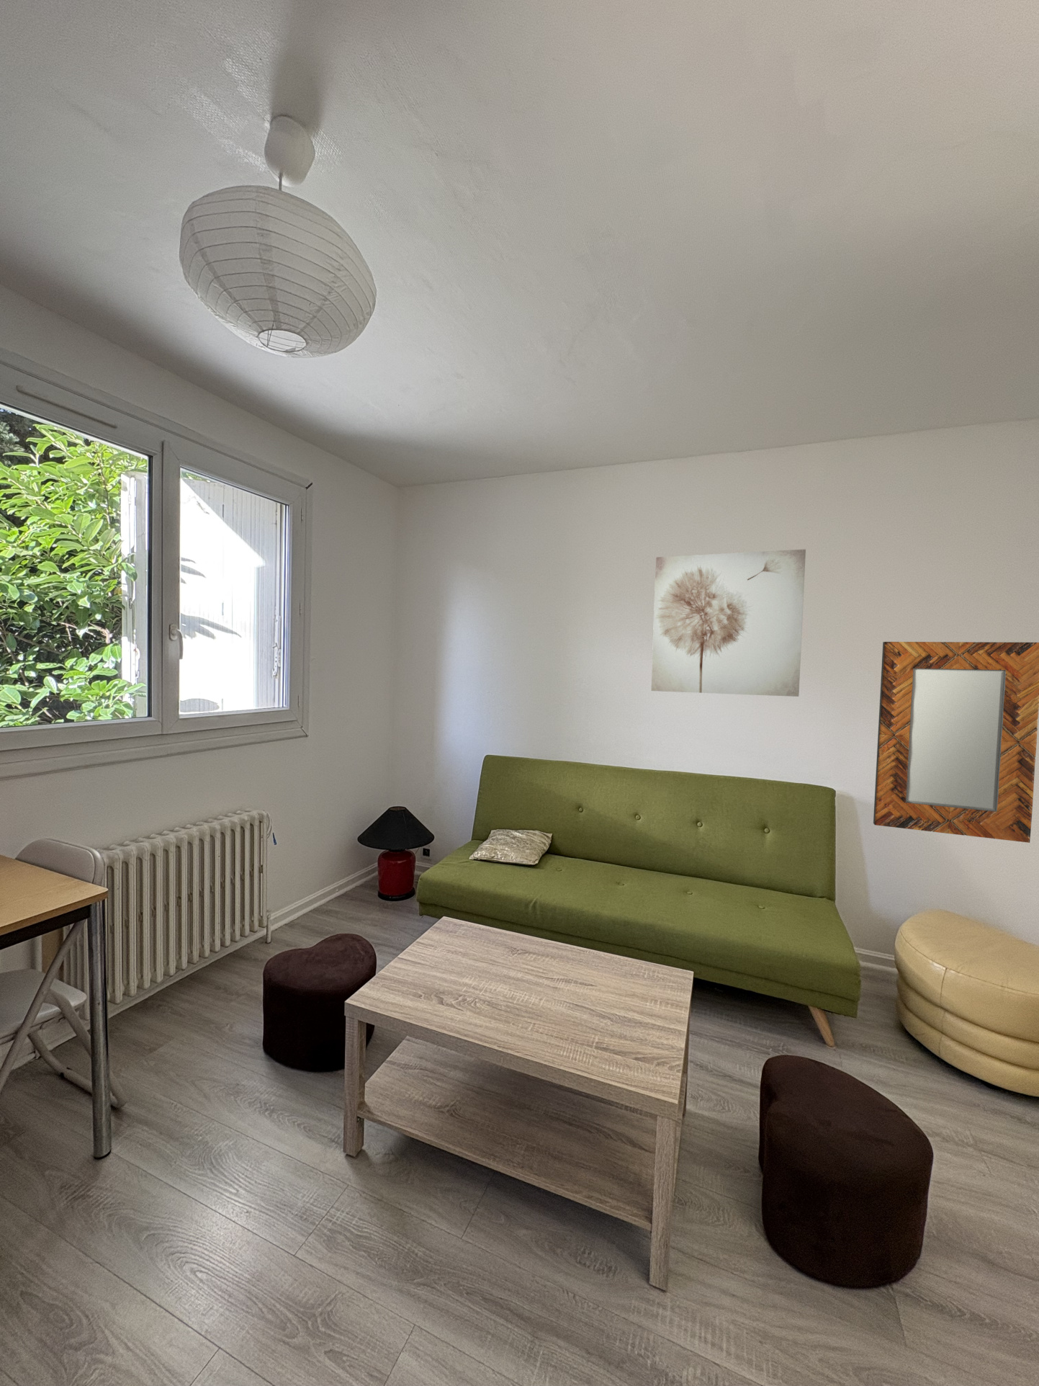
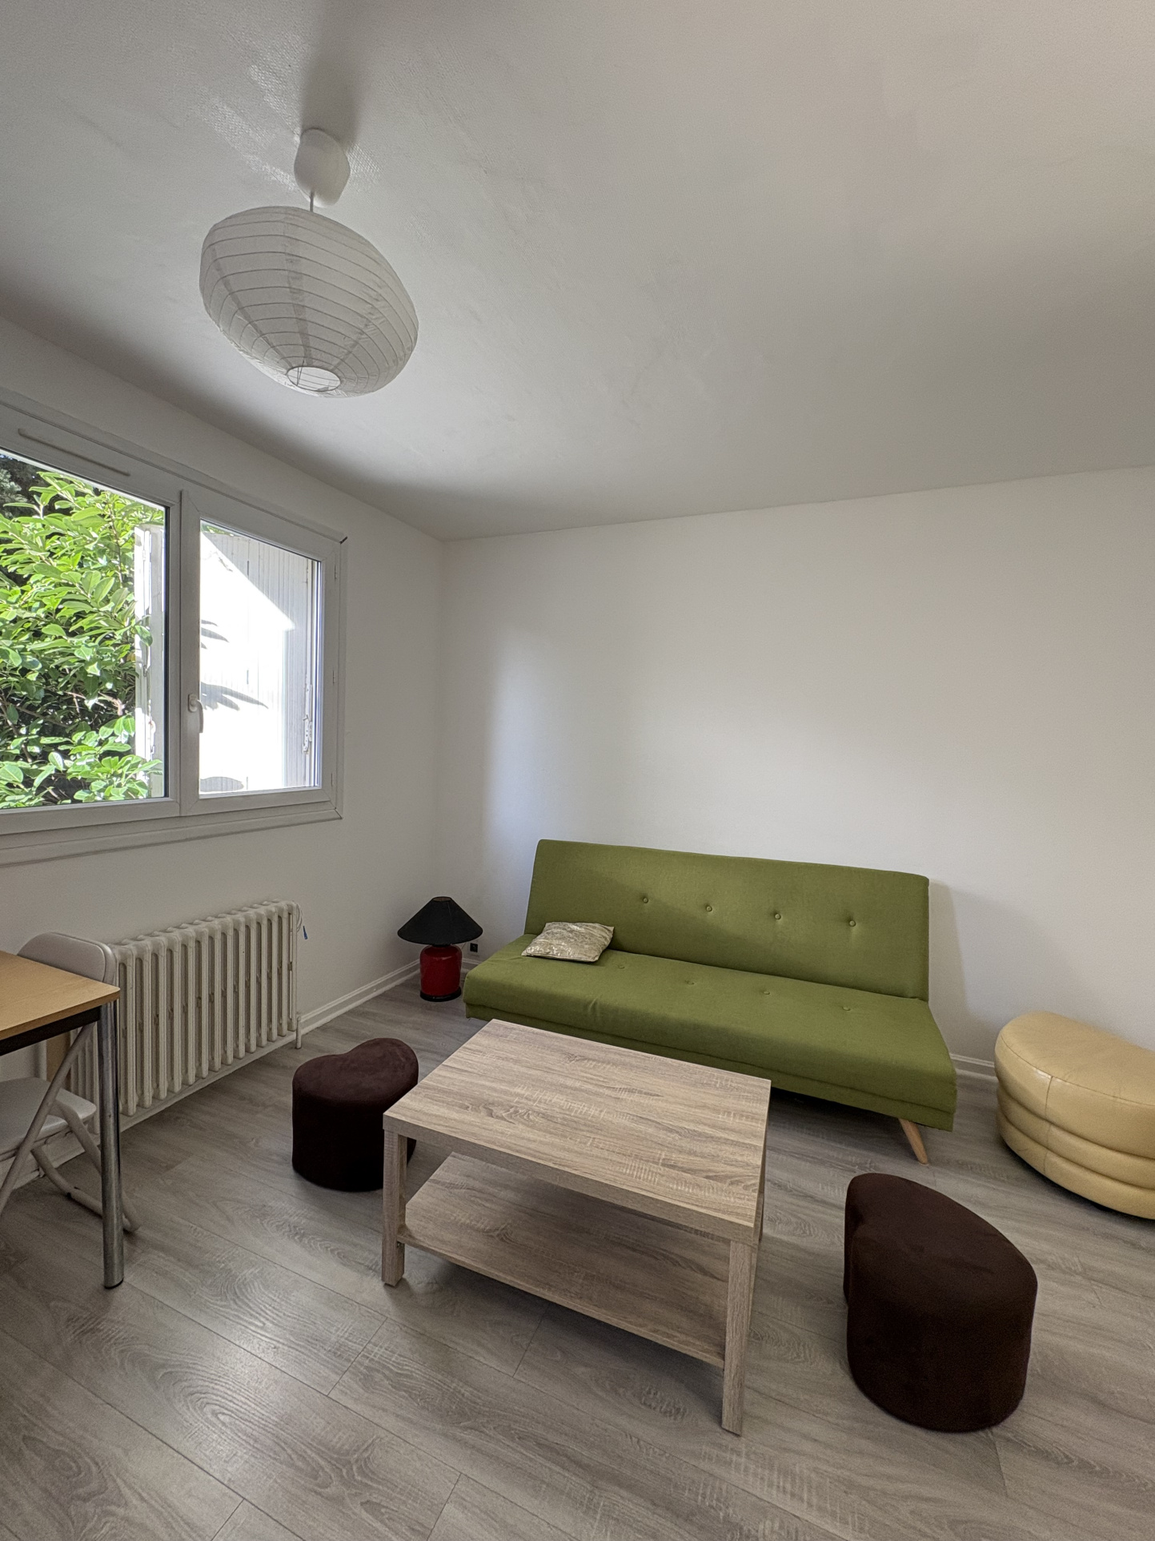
- home mirror (953, 738)
- wall art (725, 624)
